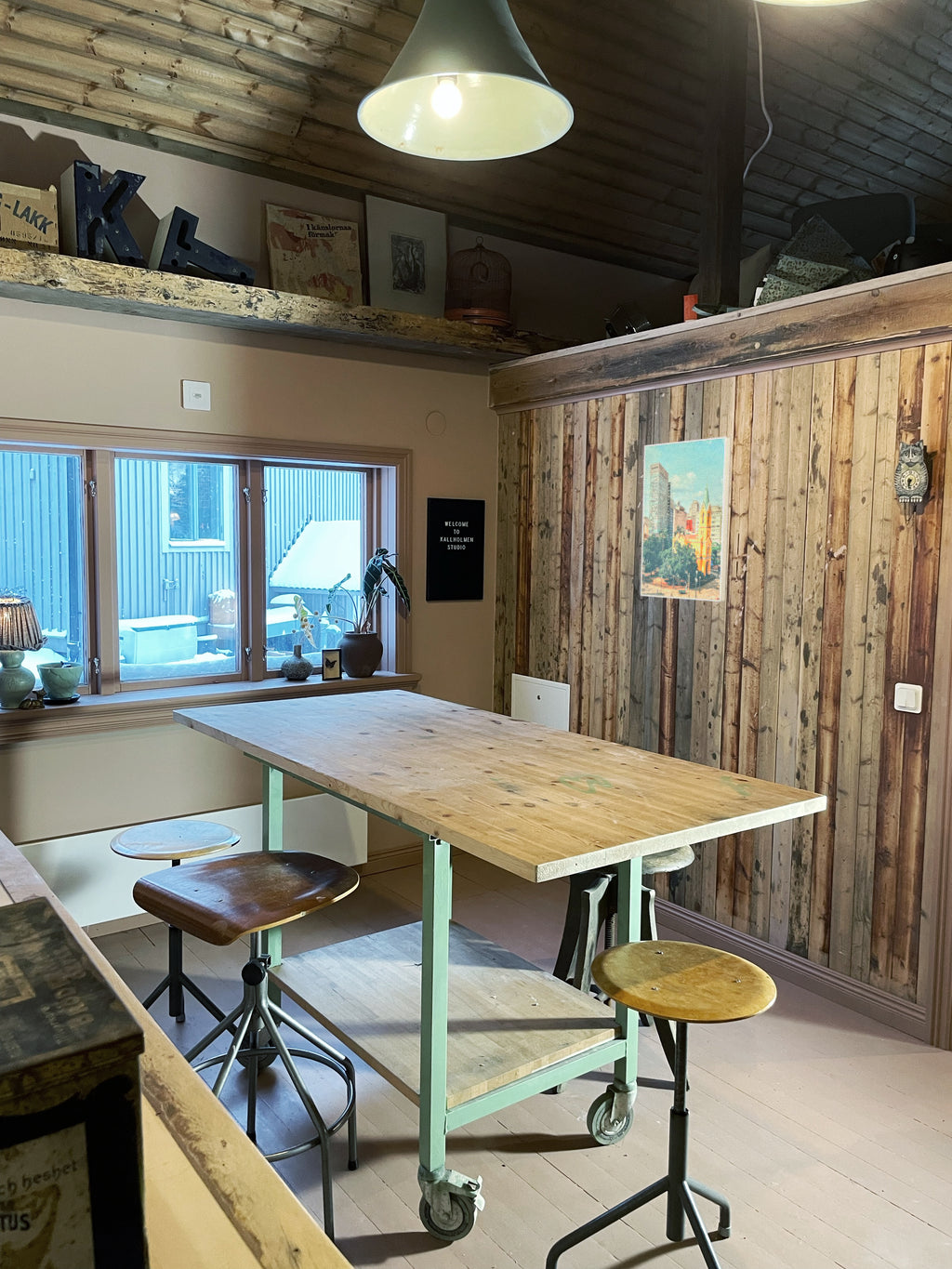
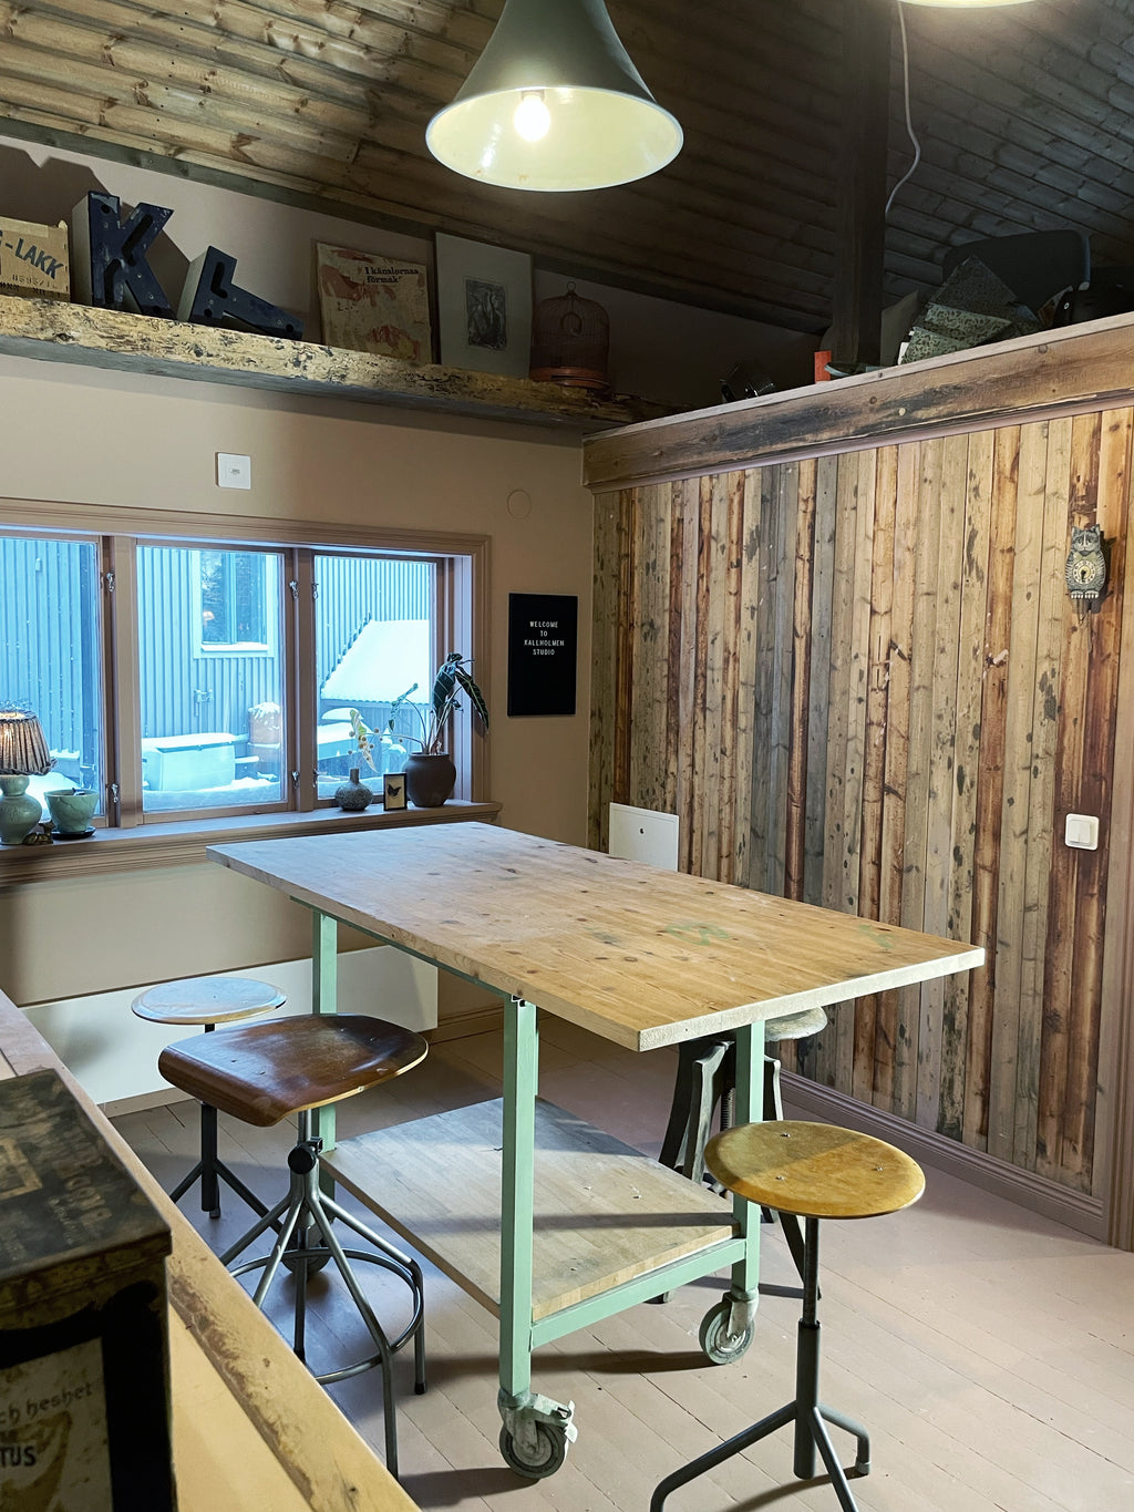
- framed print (683, 520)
